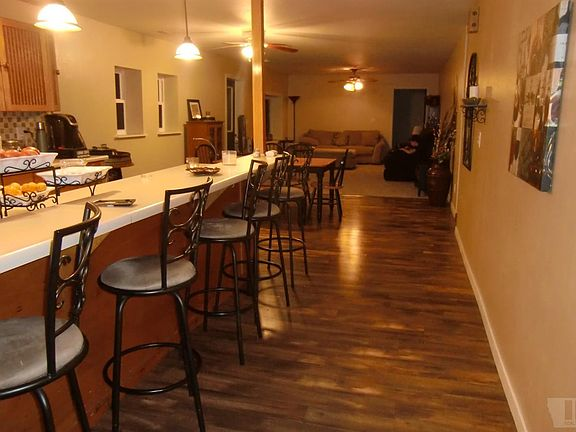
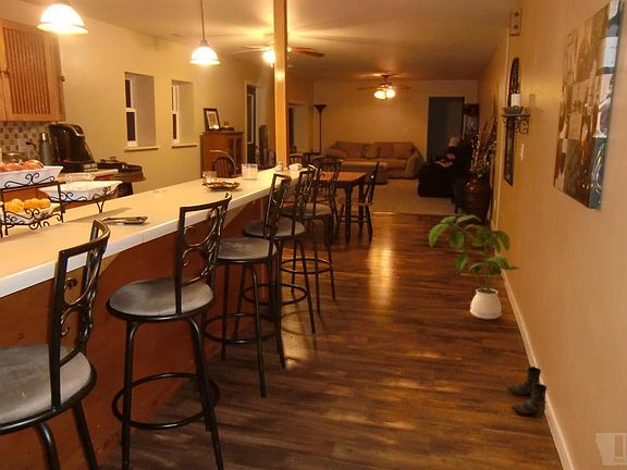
+ house plant (471, 265)
+ boots (526, 388)
